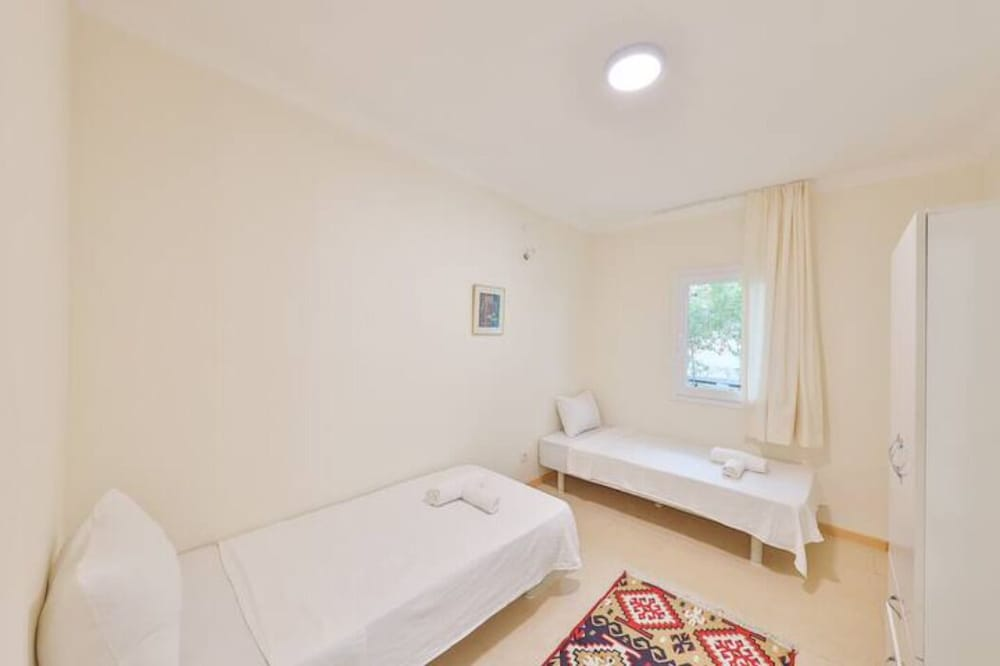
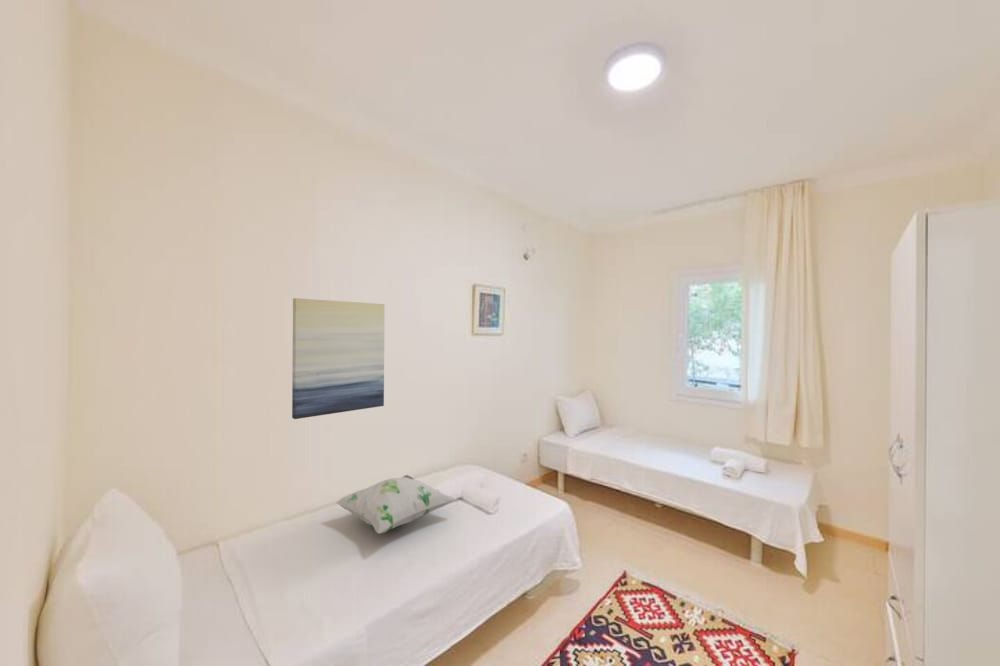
+ wall art (341, 356)
+ decorative pillow (395, 499)
